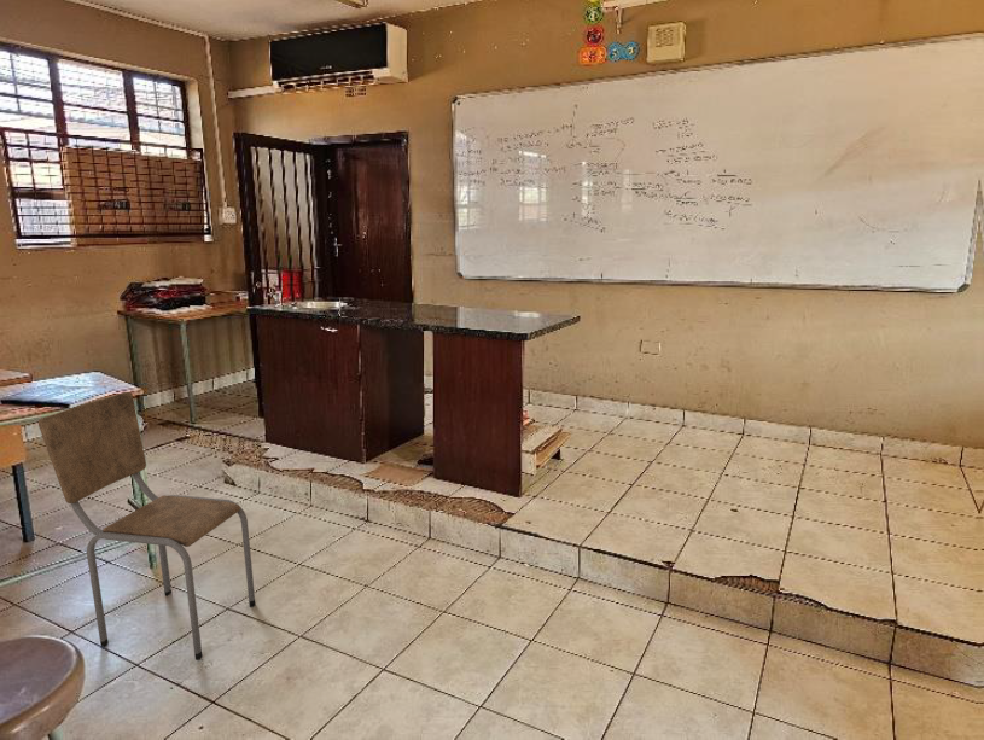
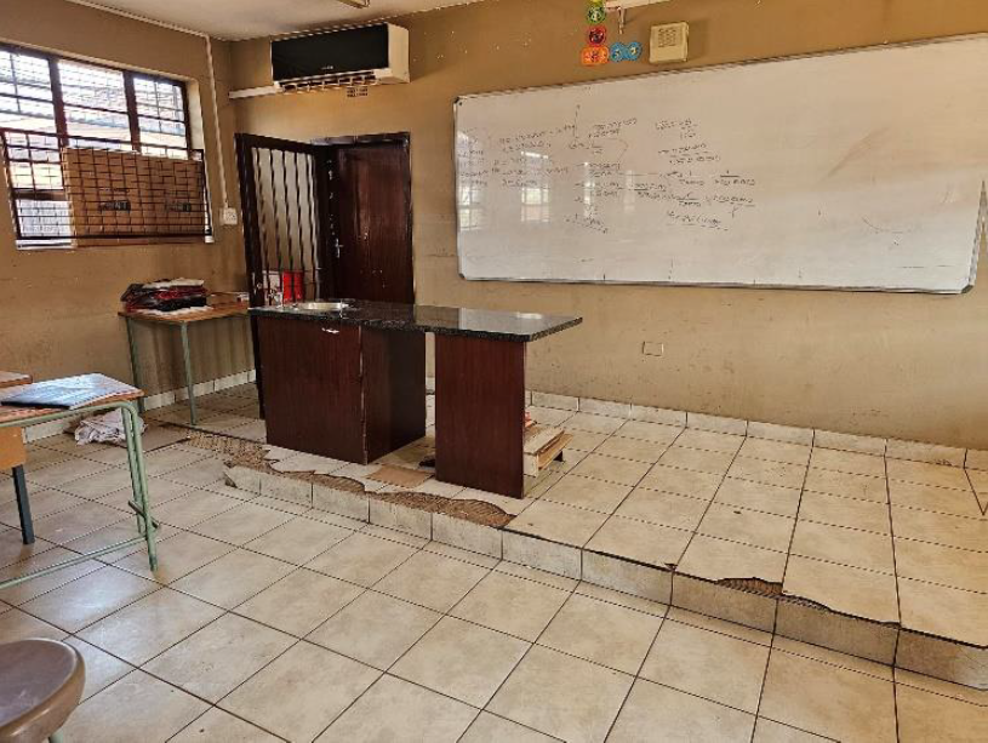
- dining chair (157, 518)
